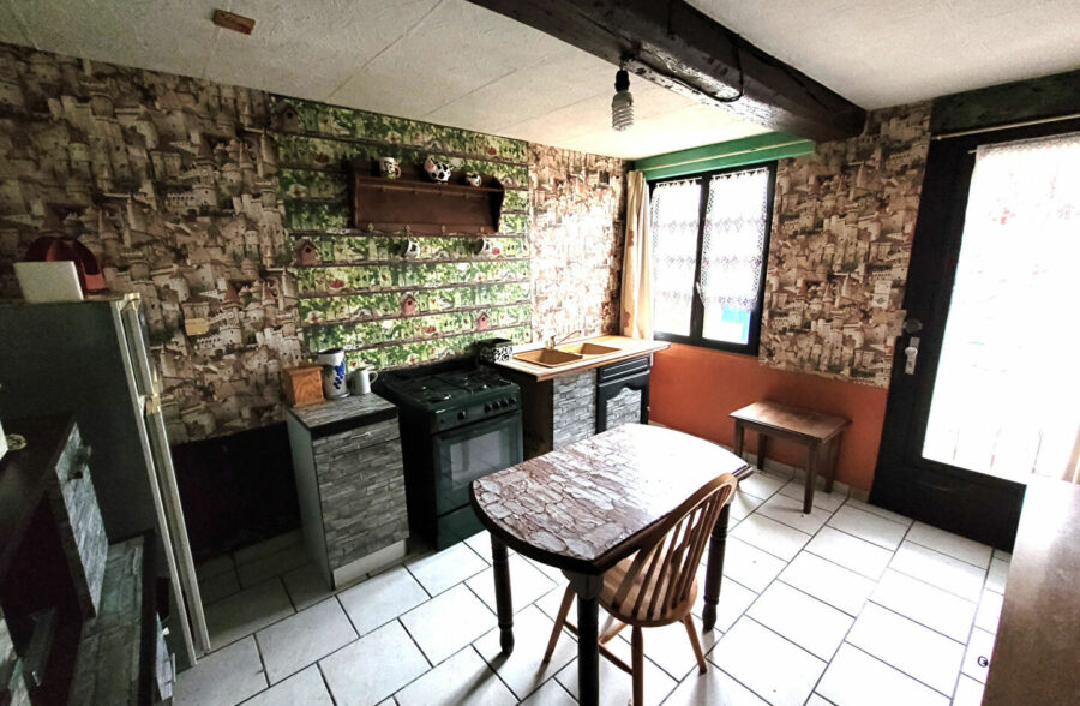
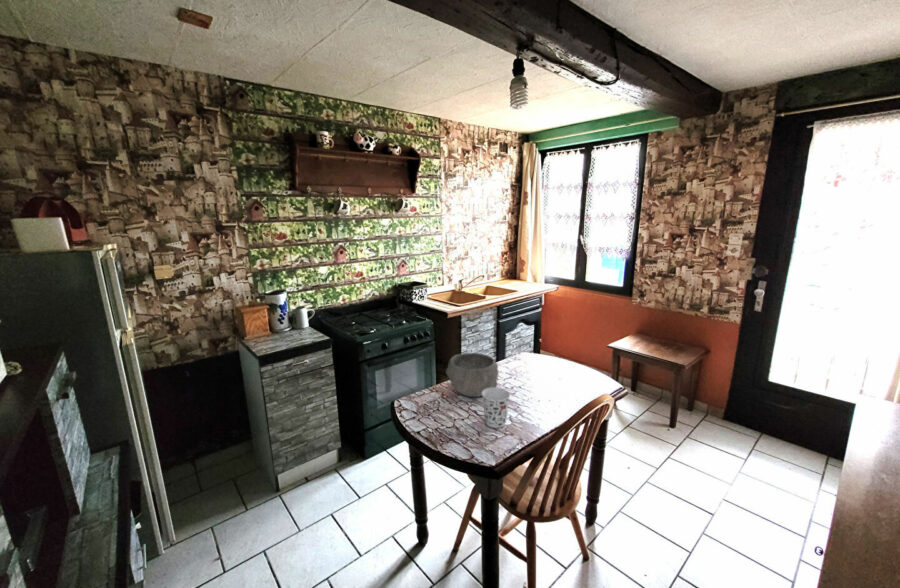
+ cup (495, 408)
+ bowl (472, 375)
